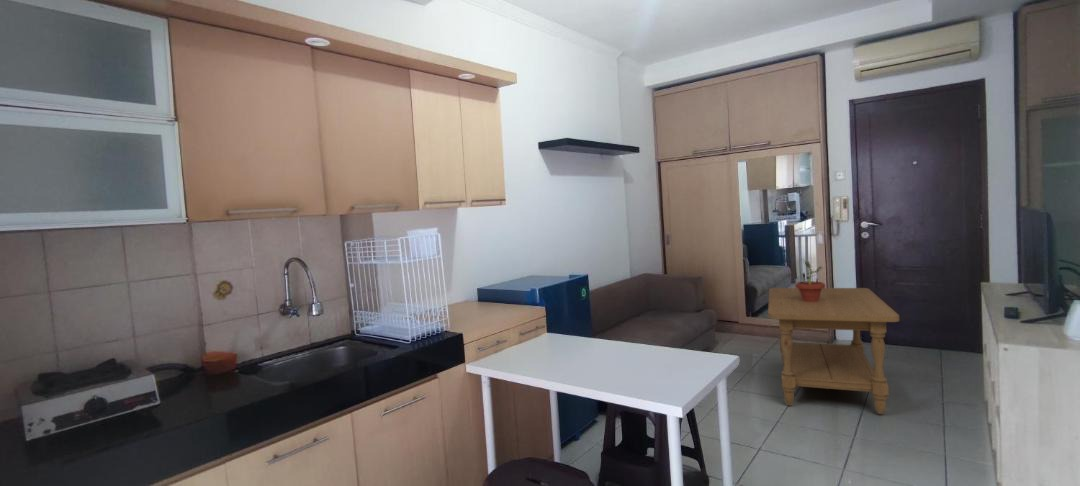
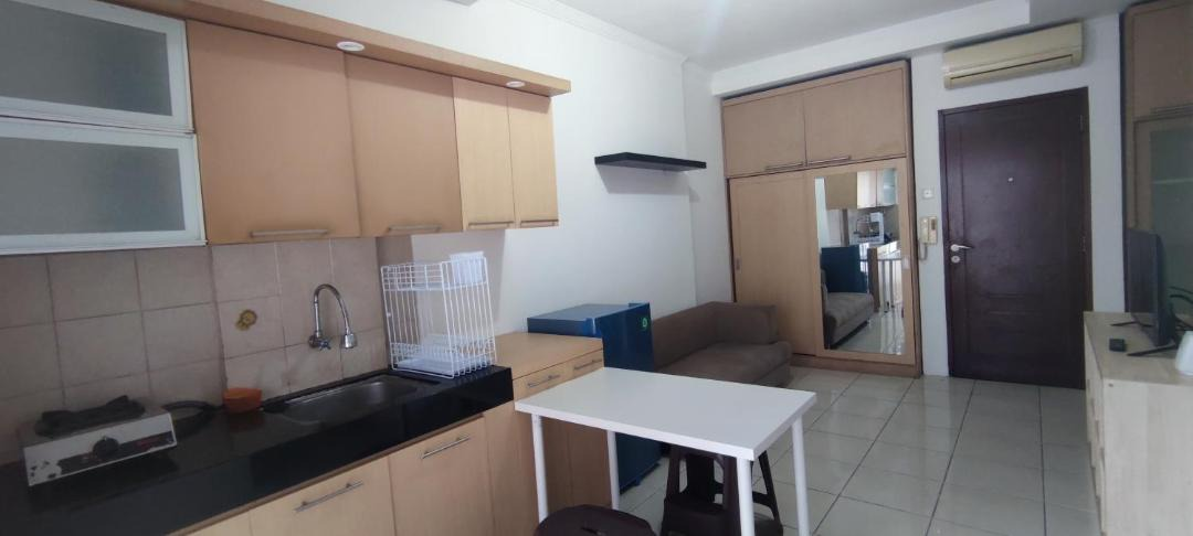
- coffee table (824, 344)
- potted plant (810, 279)
